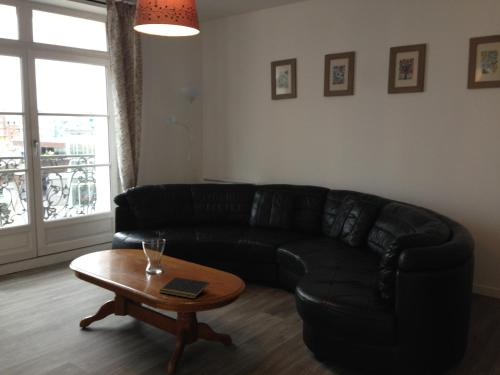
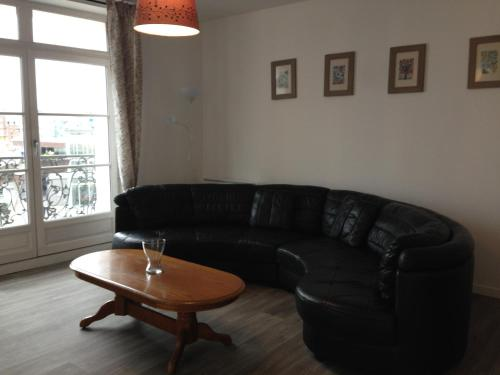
- notepad (184, 287)
